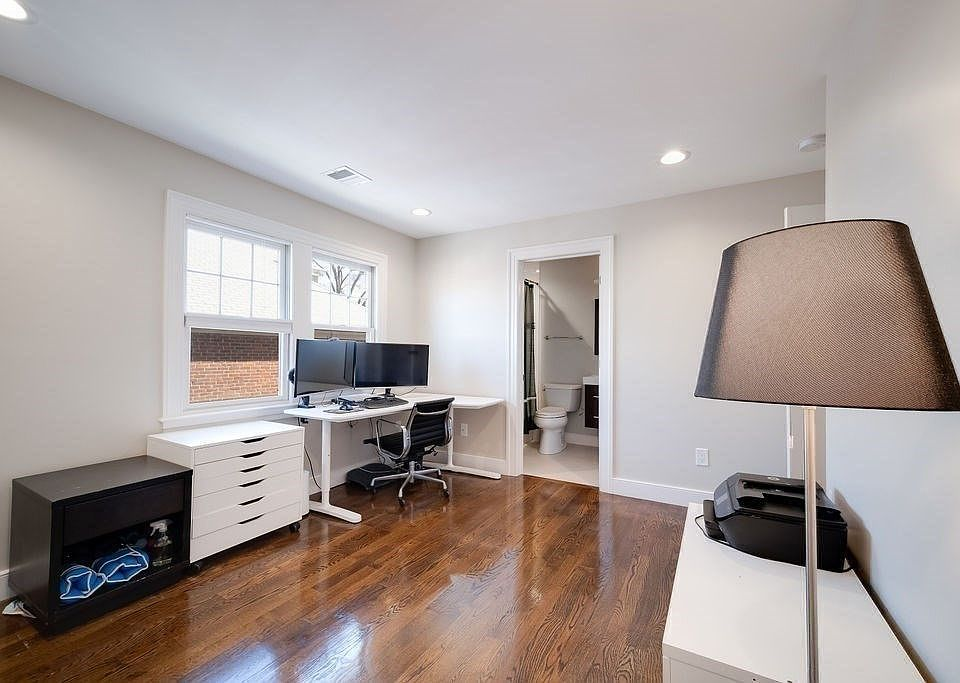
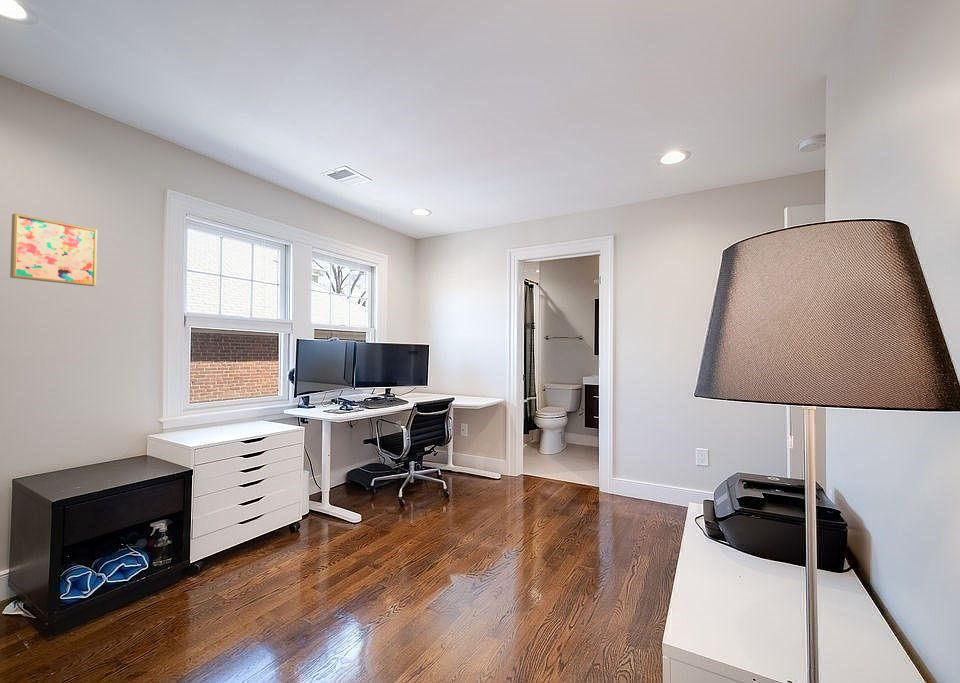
+ wall art (56, 252)
